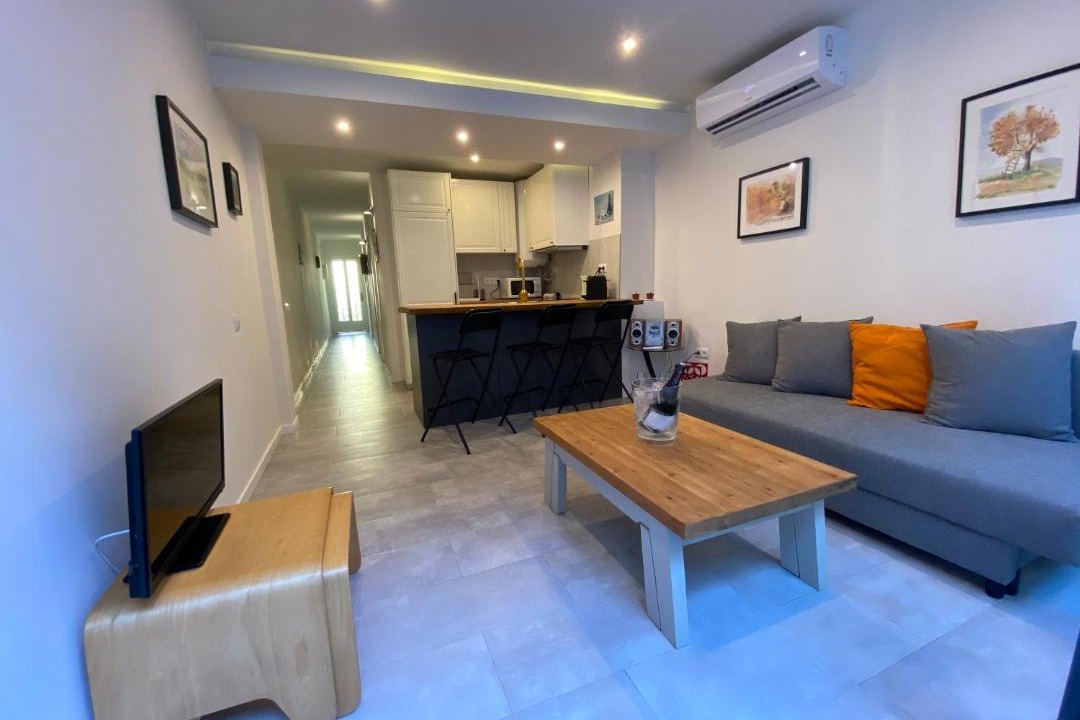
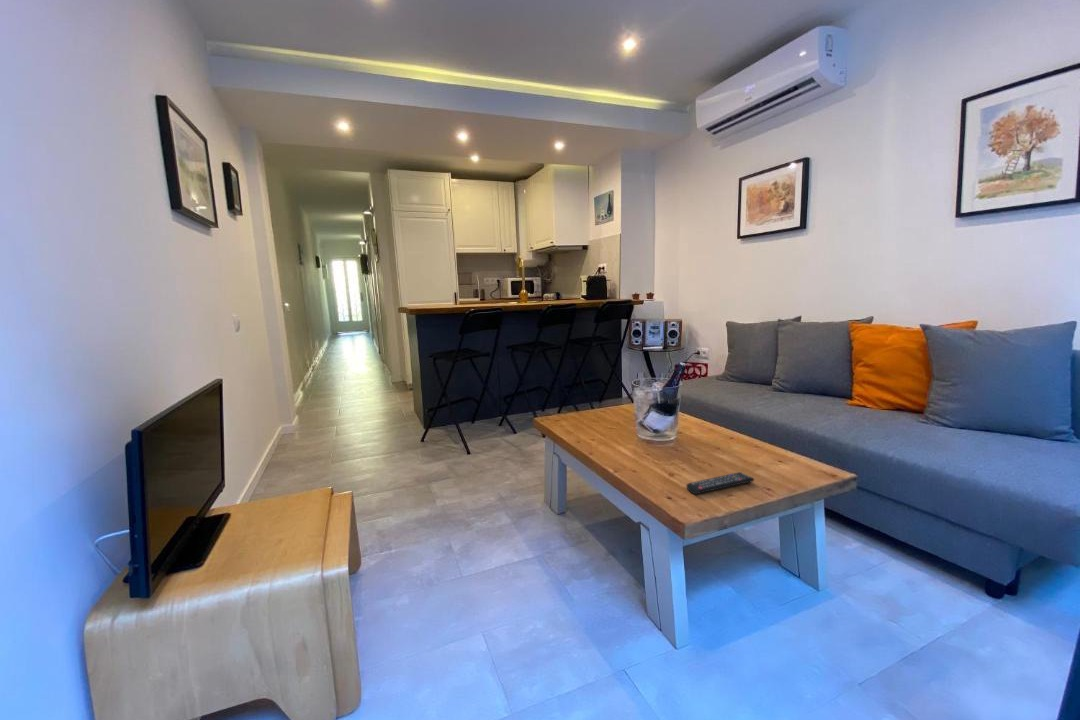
+ remote control (720, 483)
